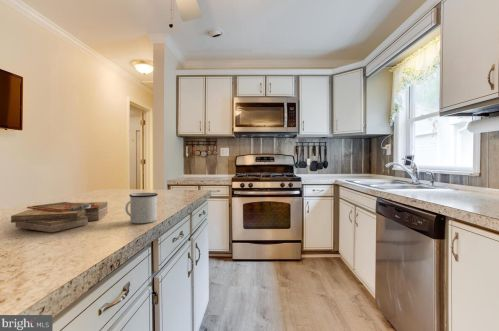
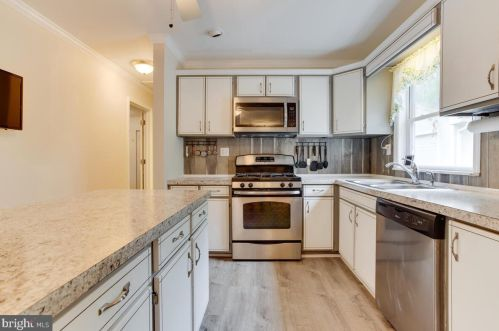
- mug (140, 208)
- clipboard (63, 211)
